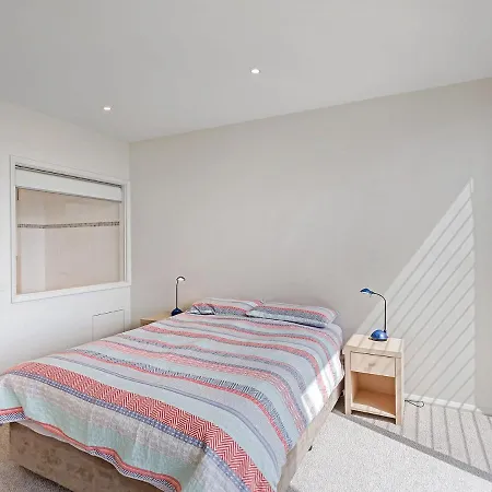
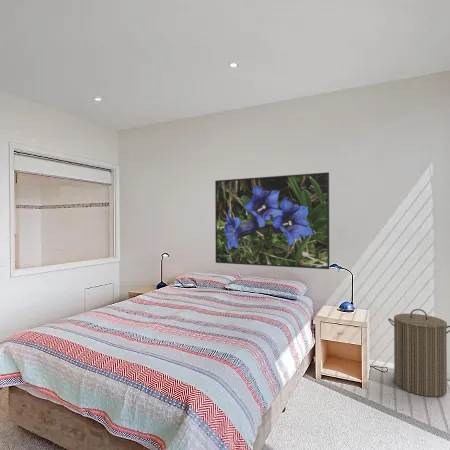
+ laundry hamper (419, 347)
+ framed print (267, 221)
